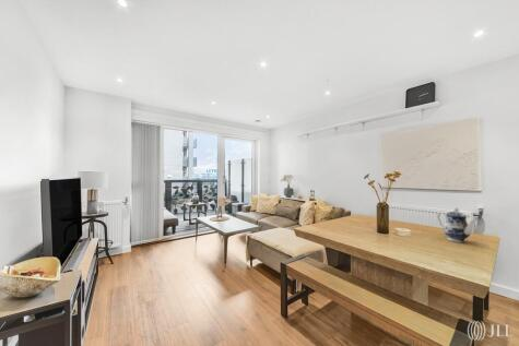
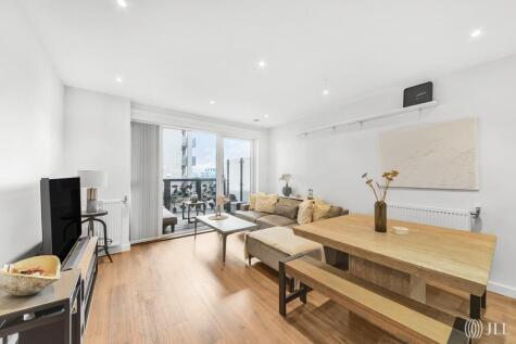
- teapot (456, 224)
